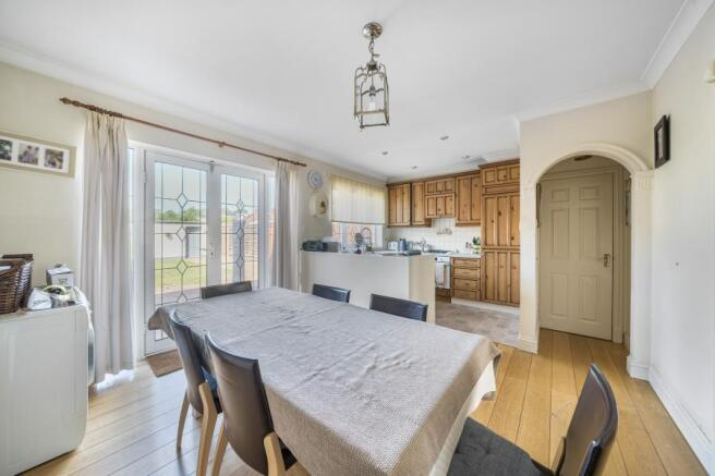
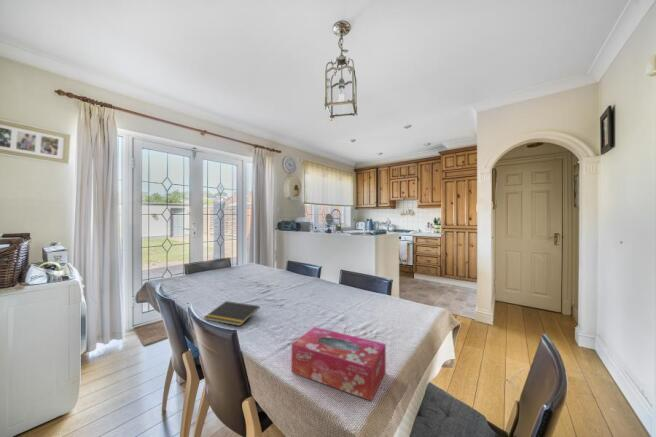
+ notepad (232, 312)
+ tissue box (338, 358)
